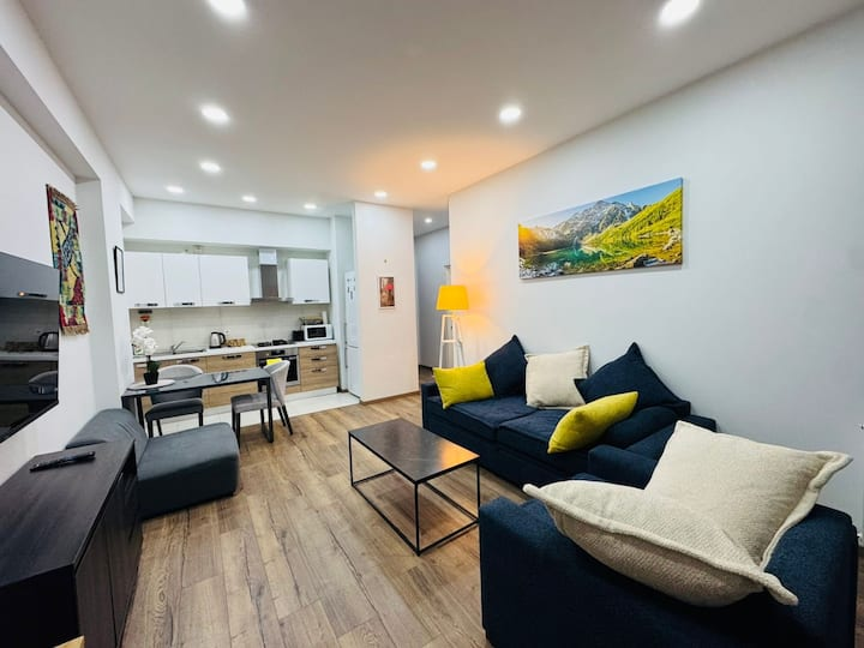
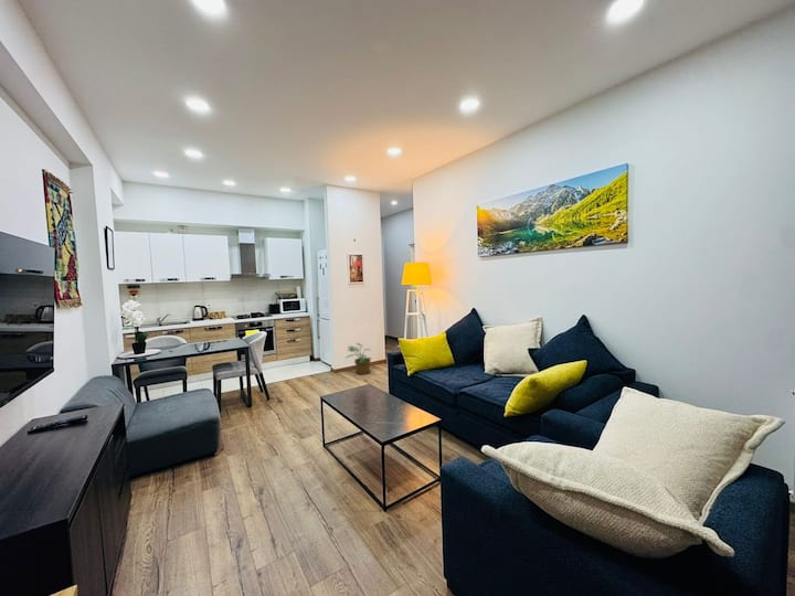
+ potted plant (357, 359)
